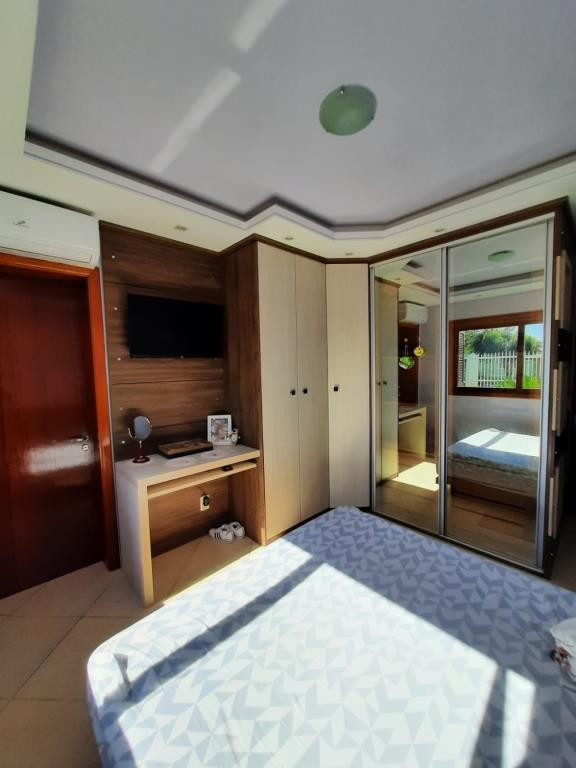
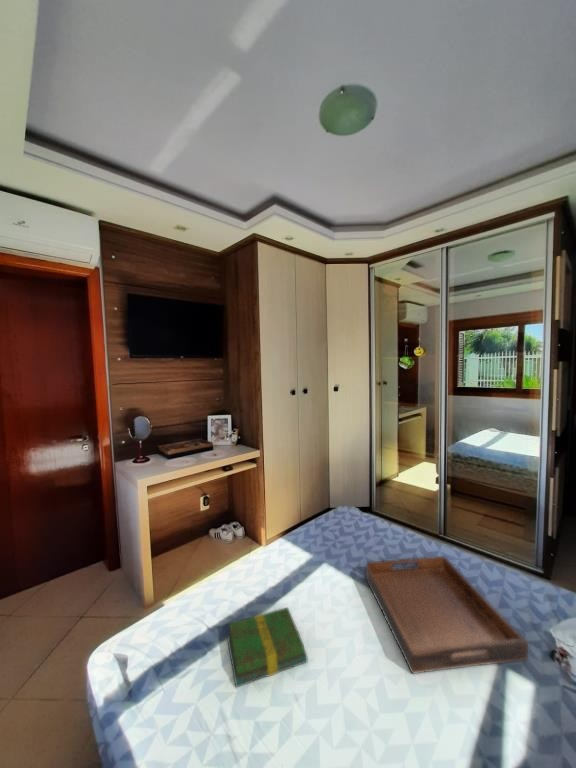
+ book (265, 642)
+ serving tray (431, 602)
